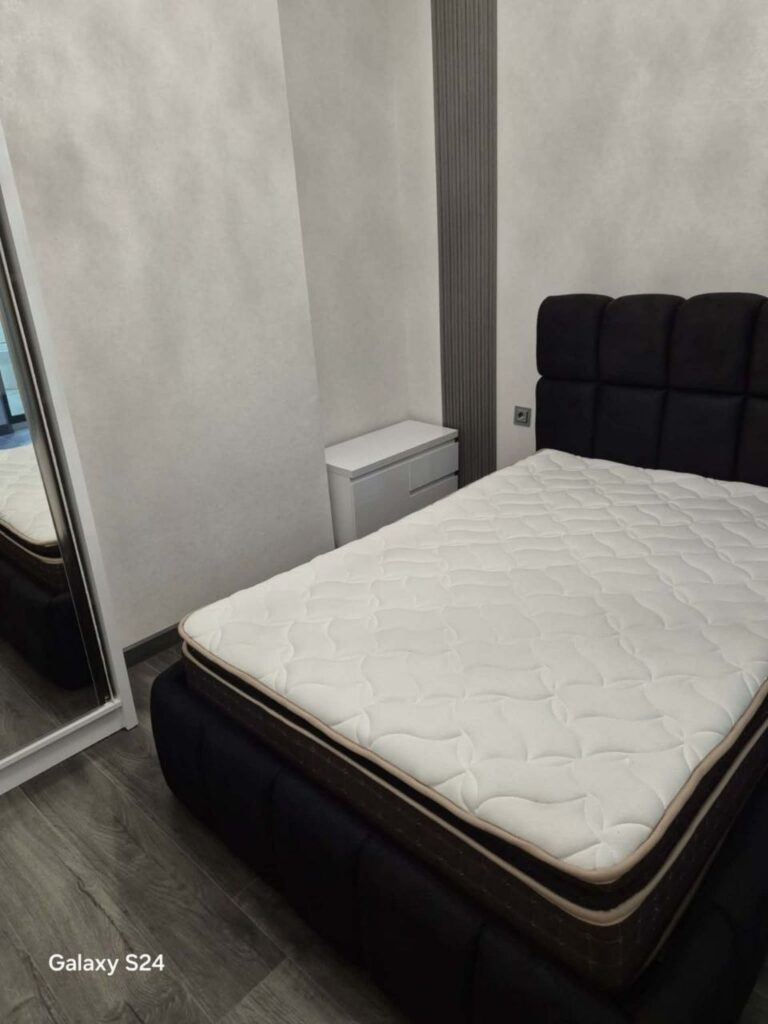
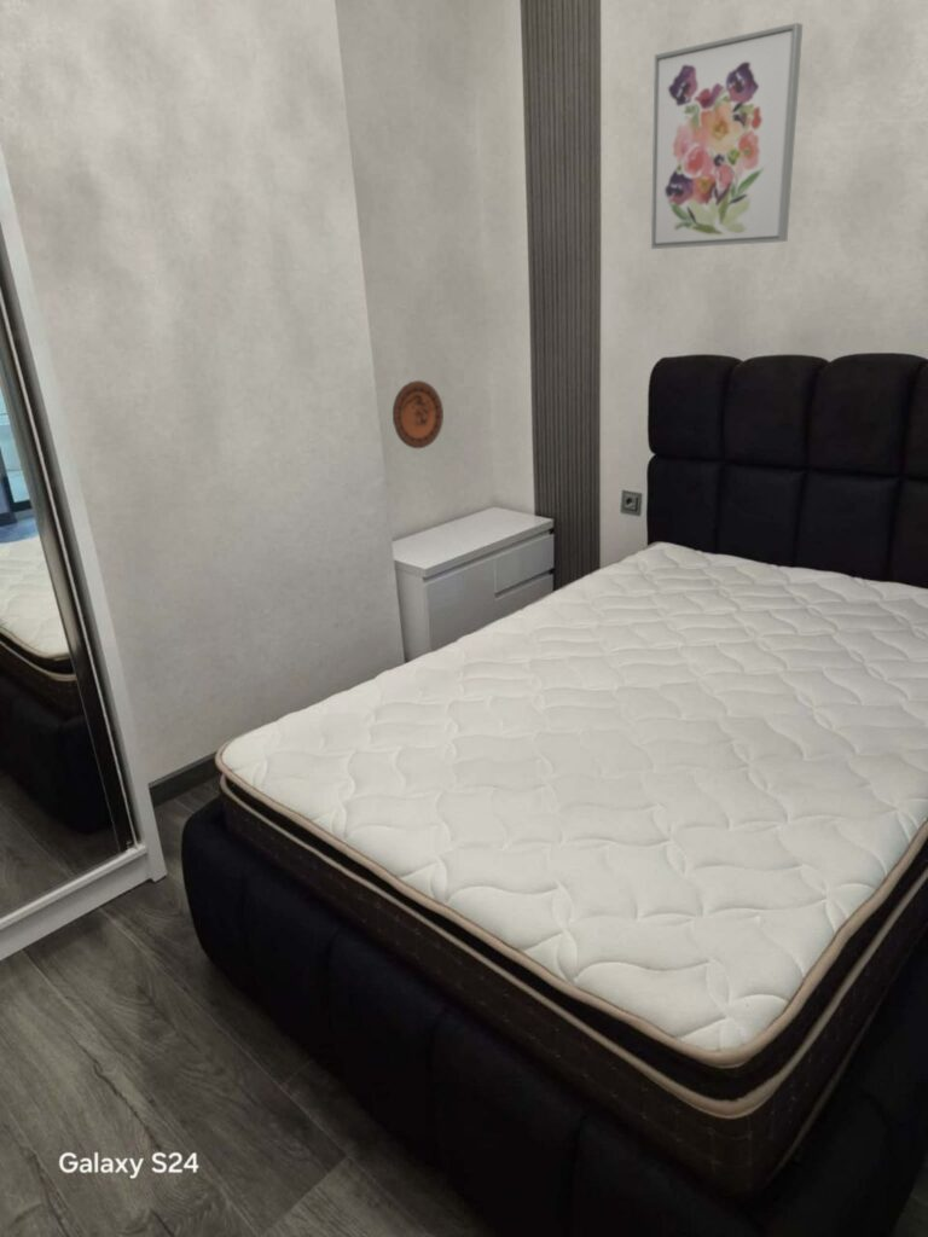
+ wall art (719, 146)
+ decorative plate (417, 414)
